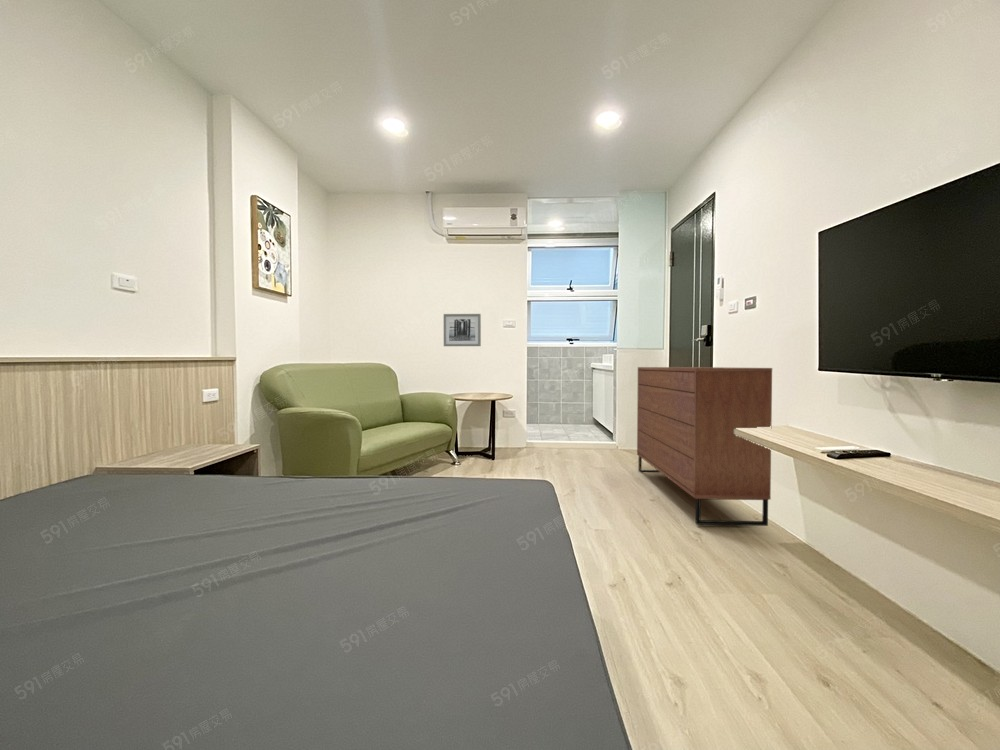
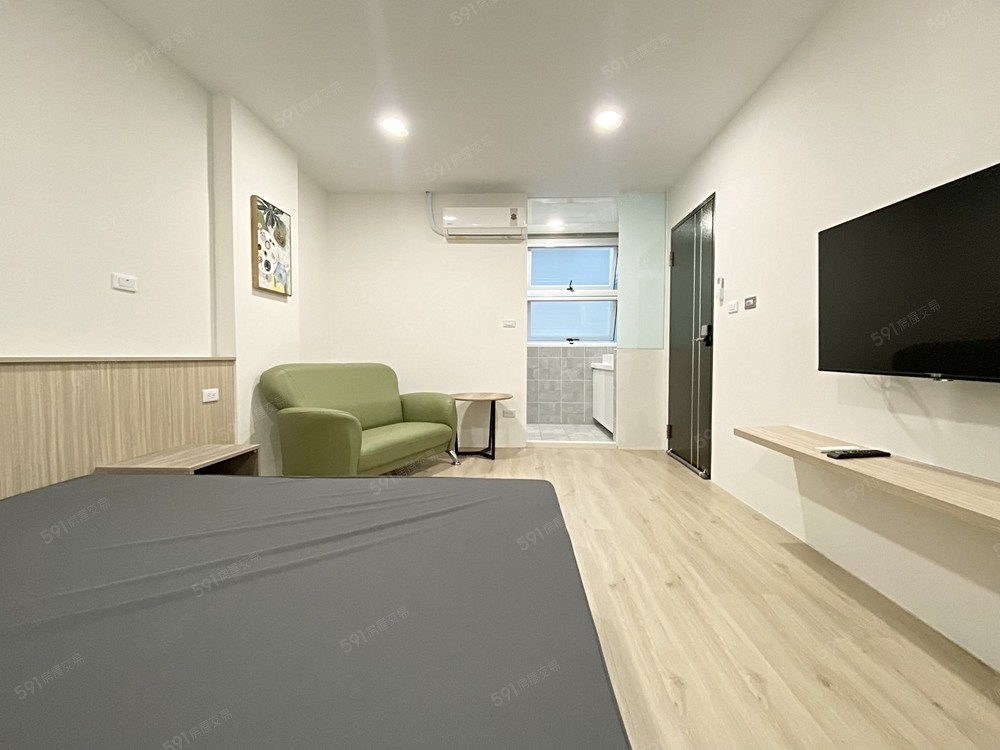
- dresser (690, 430)
- wall art (462, 330)
